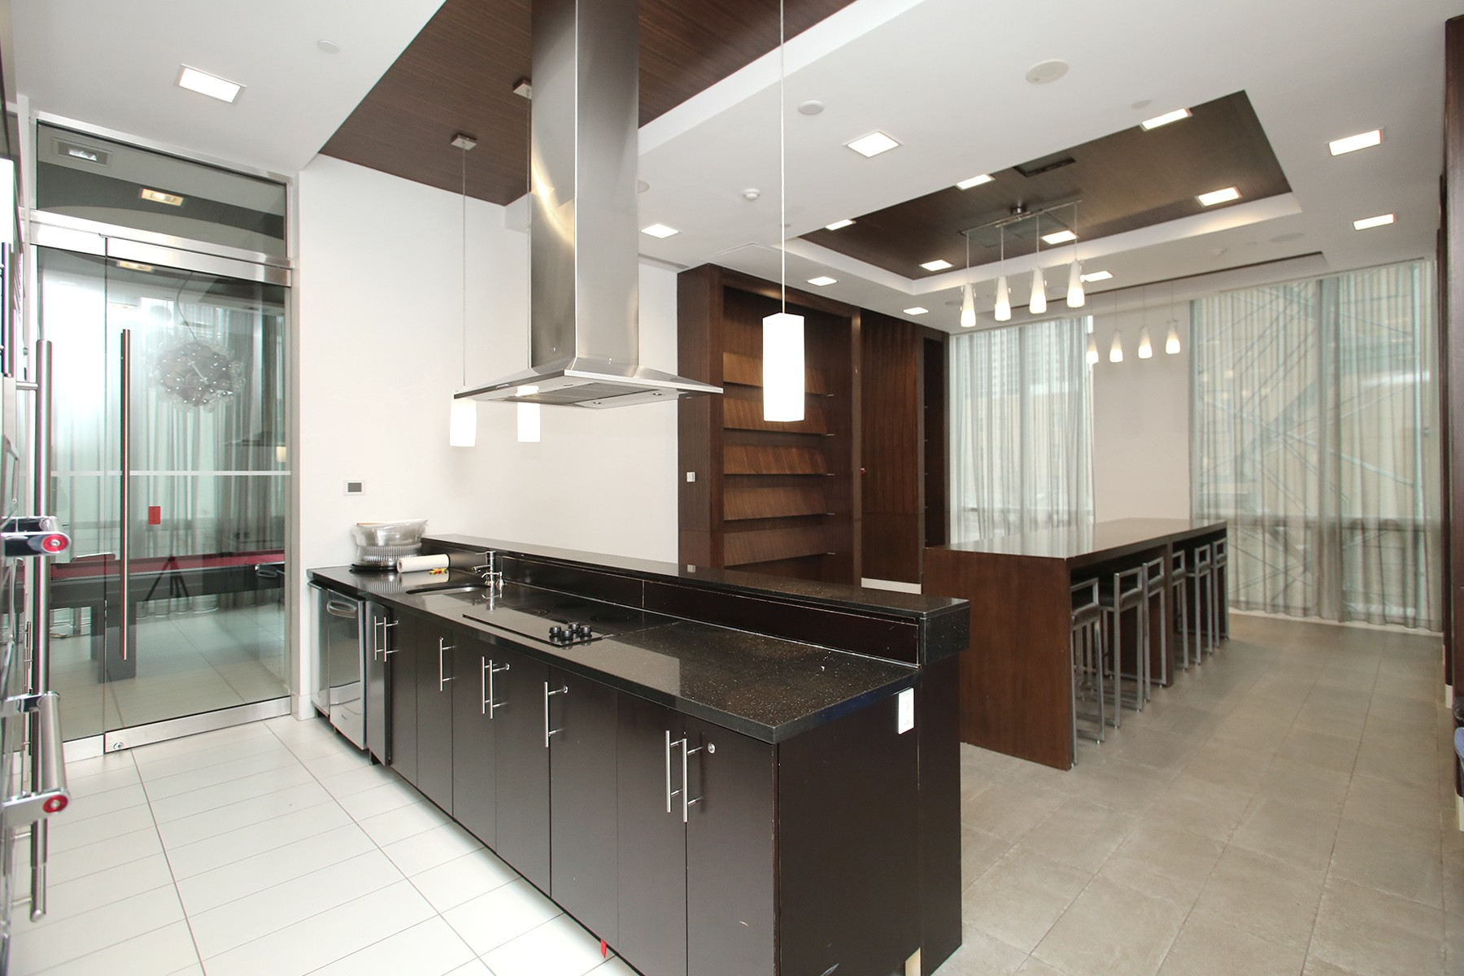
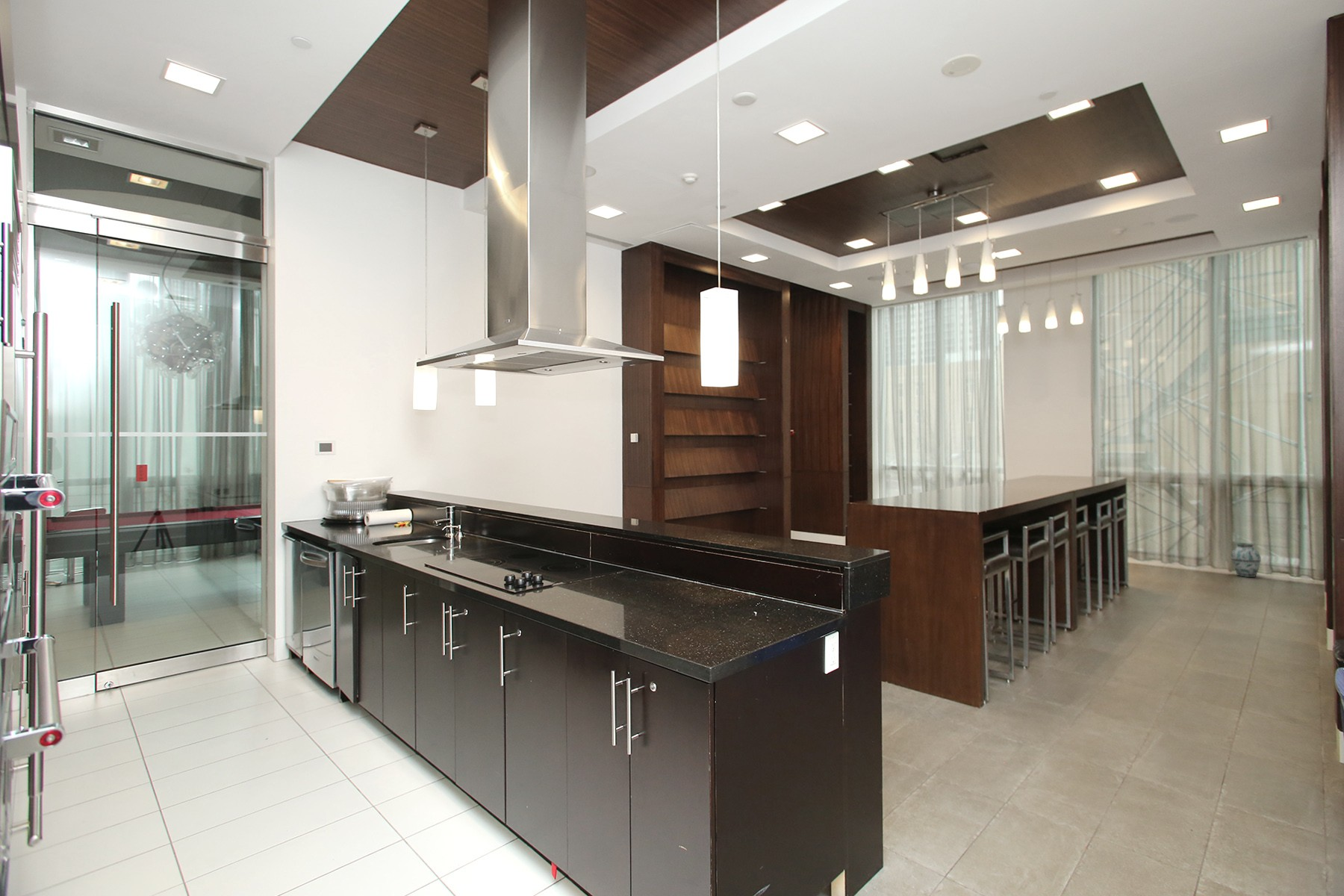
+ vase (1245, 559)
